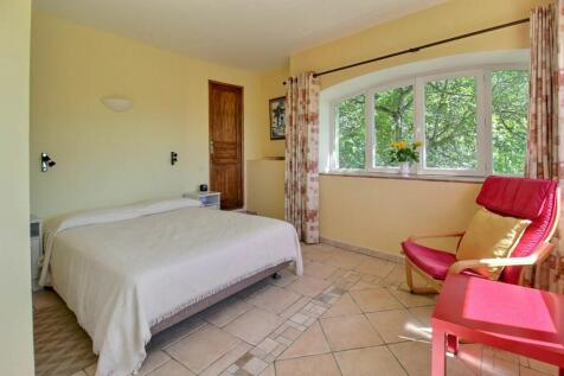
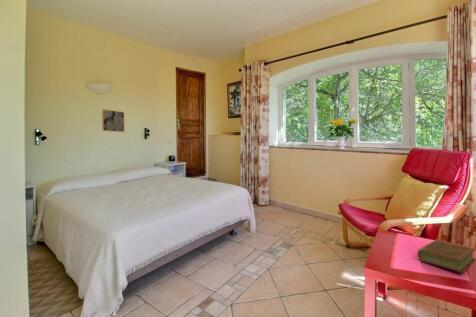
+ book (446, 254)
+ wall art (113, 121)
